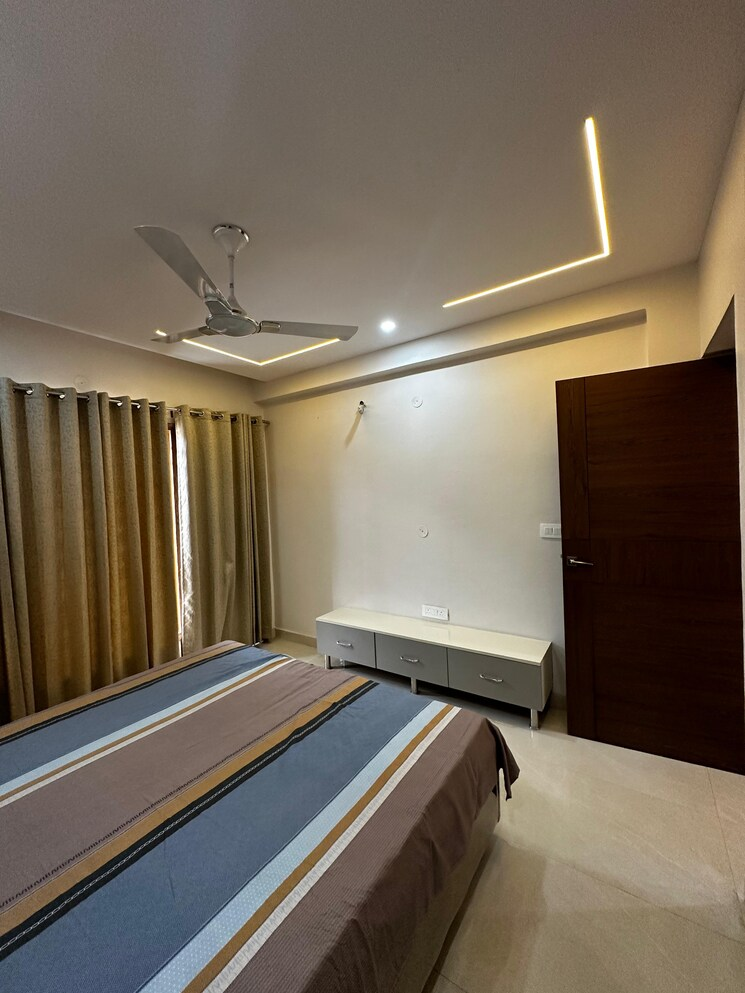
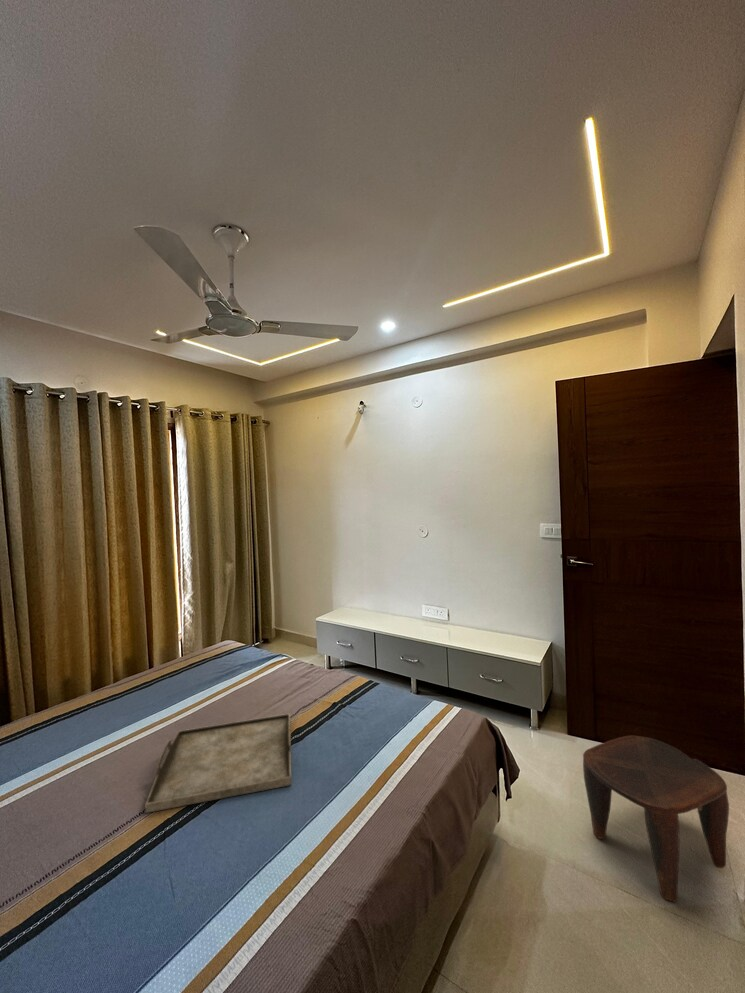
+ stool (652, 807)
+ serving tray (229, 748)
